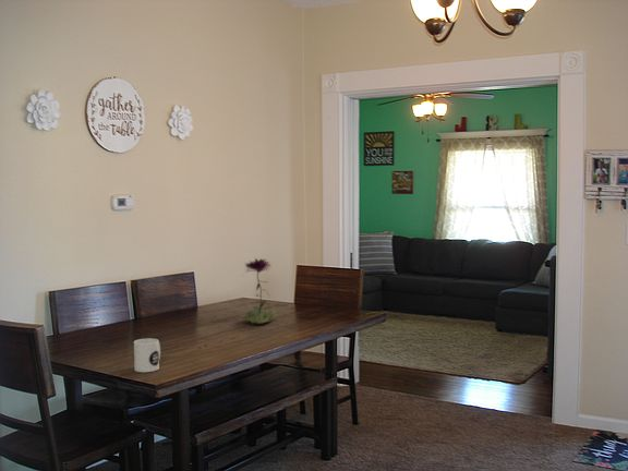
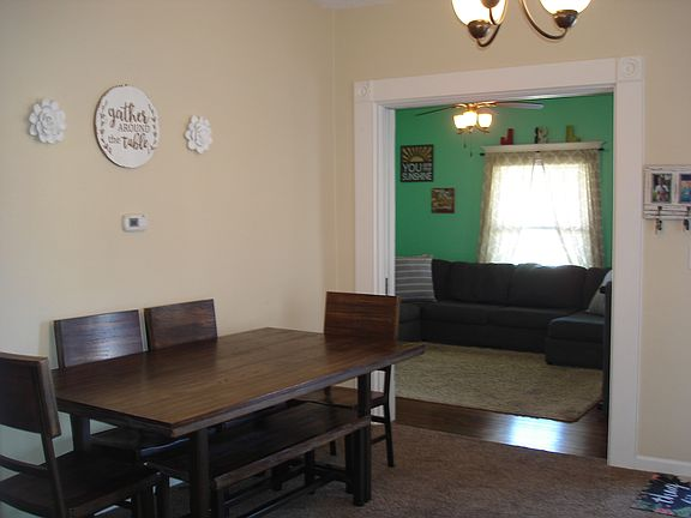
- mug (149, 353)
- flower (257, 288)
